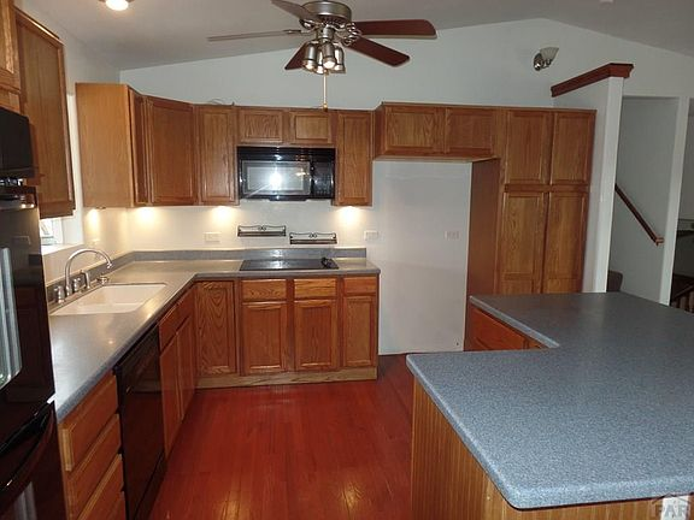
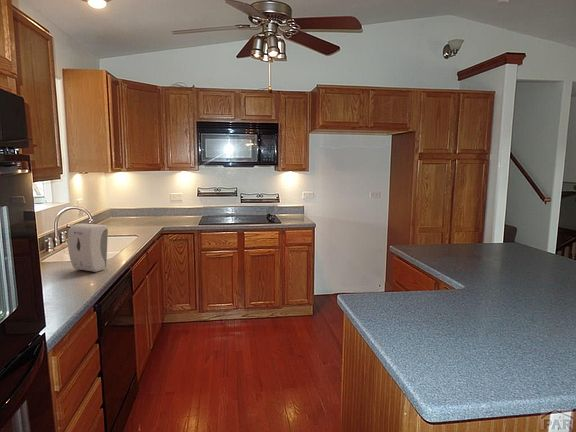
+ soap dispenser (89, 247)
